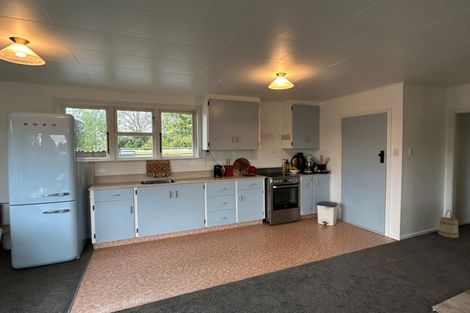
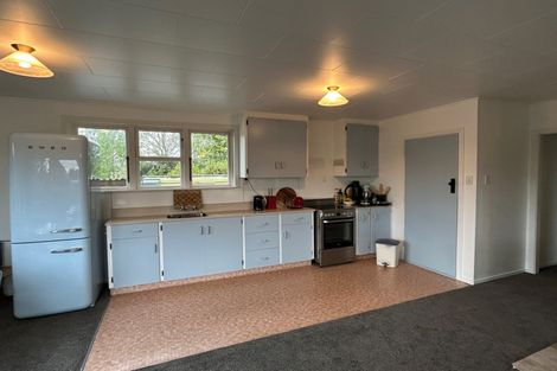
- bucket (448, 222)
